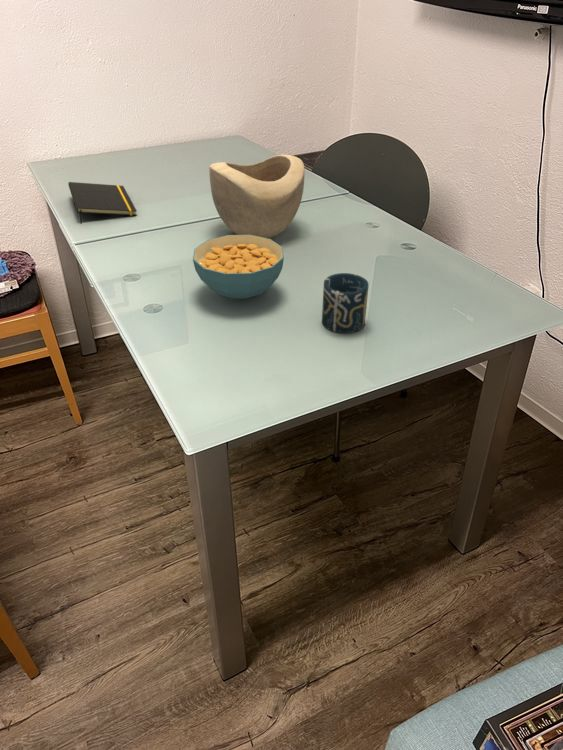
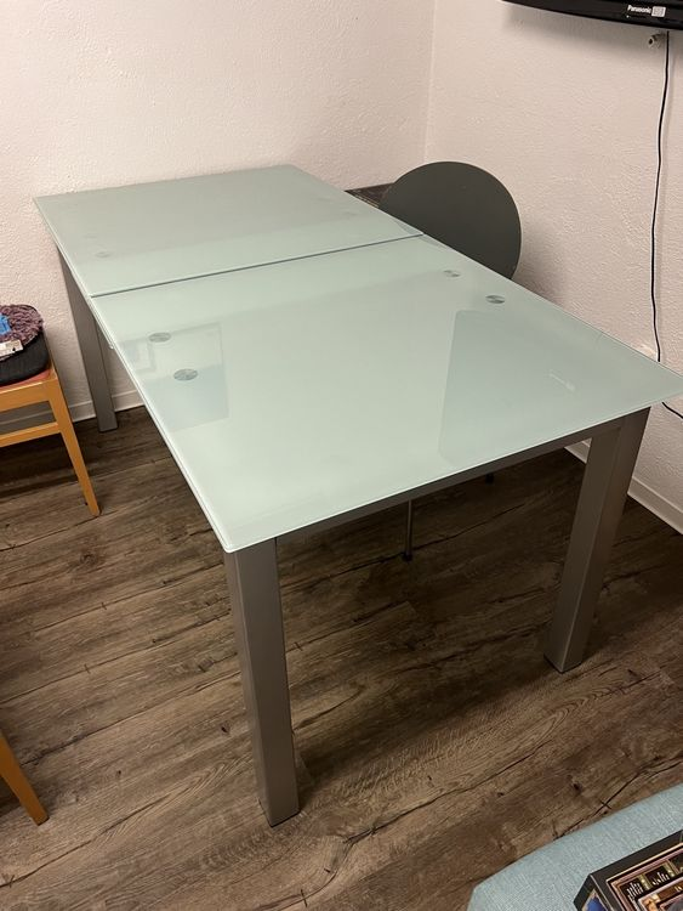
- cereal bowl (239, 273)
- cup (342, 299)
- decorative bowl (257, 196)
- notepad (101, 198)
